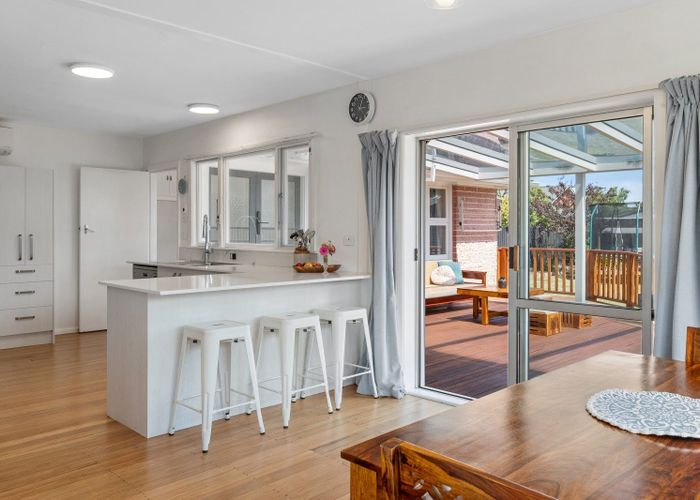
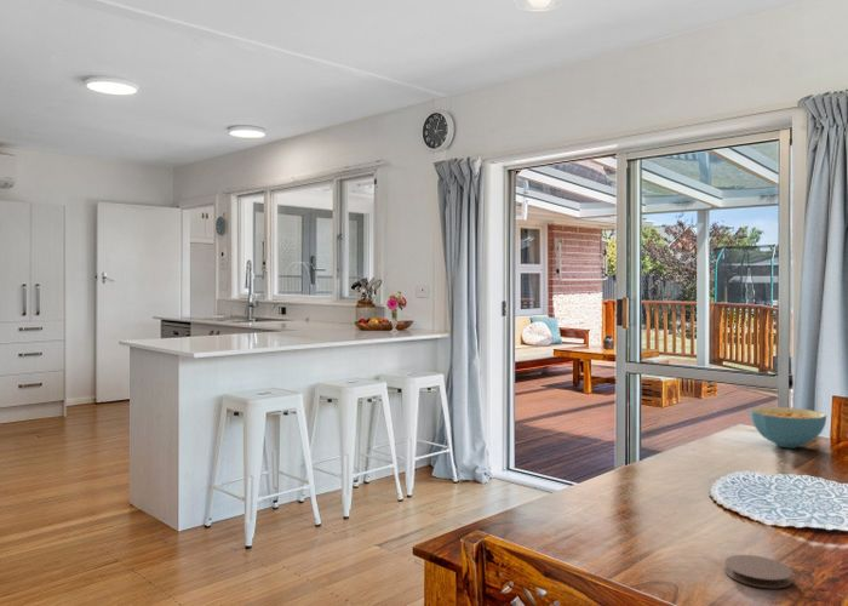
+ coaster (757, 570)
+ cereal bowl (786, 428)
